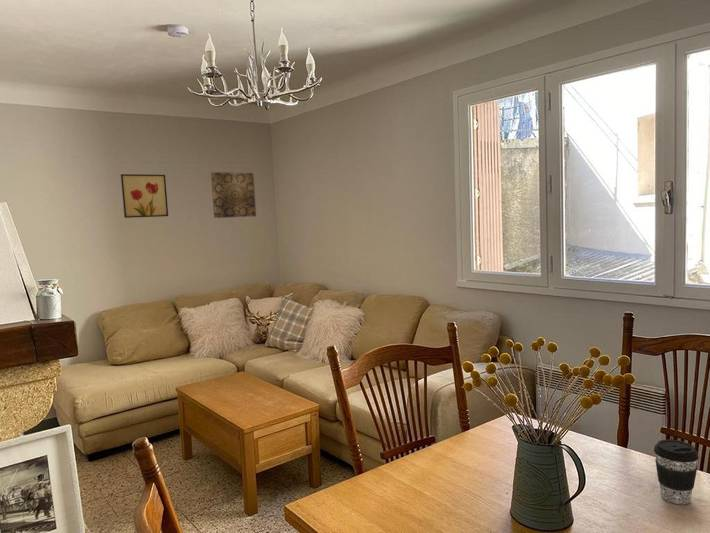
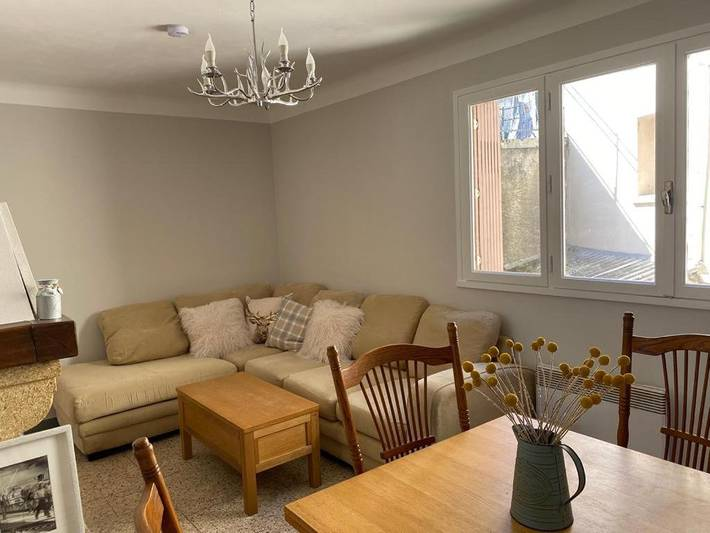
- wall art (144, 195)
- wall art (233, 195)
- coffee cup (675, 472)
